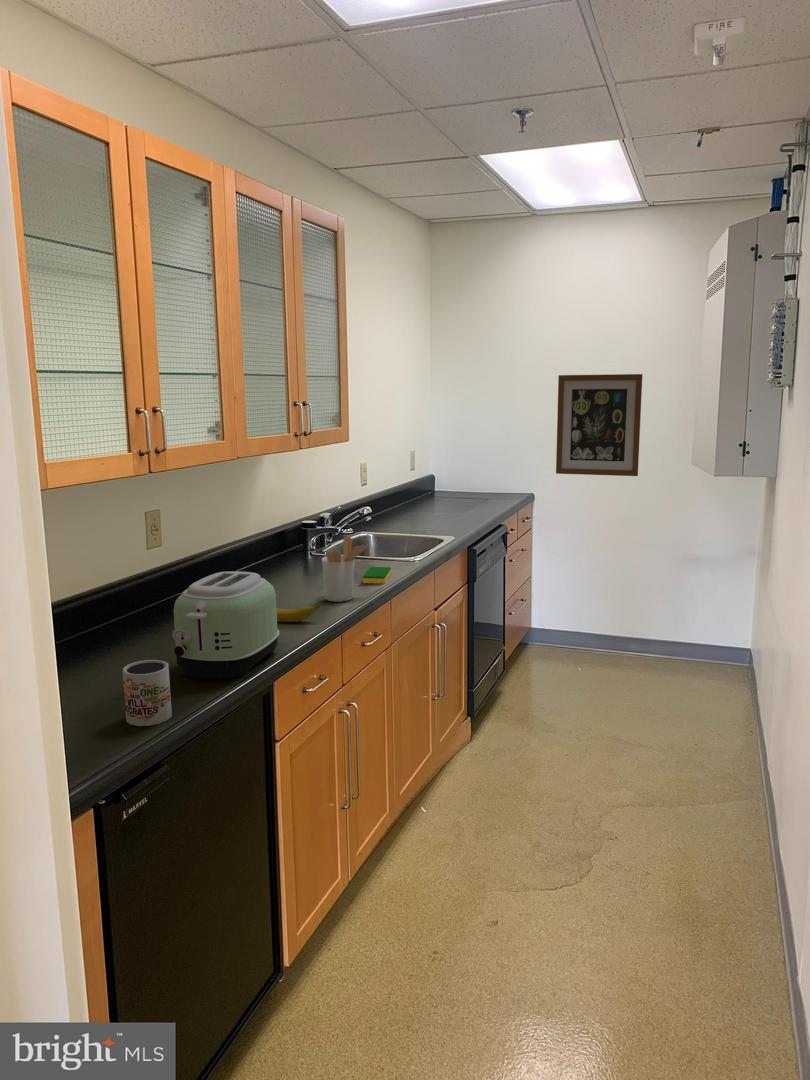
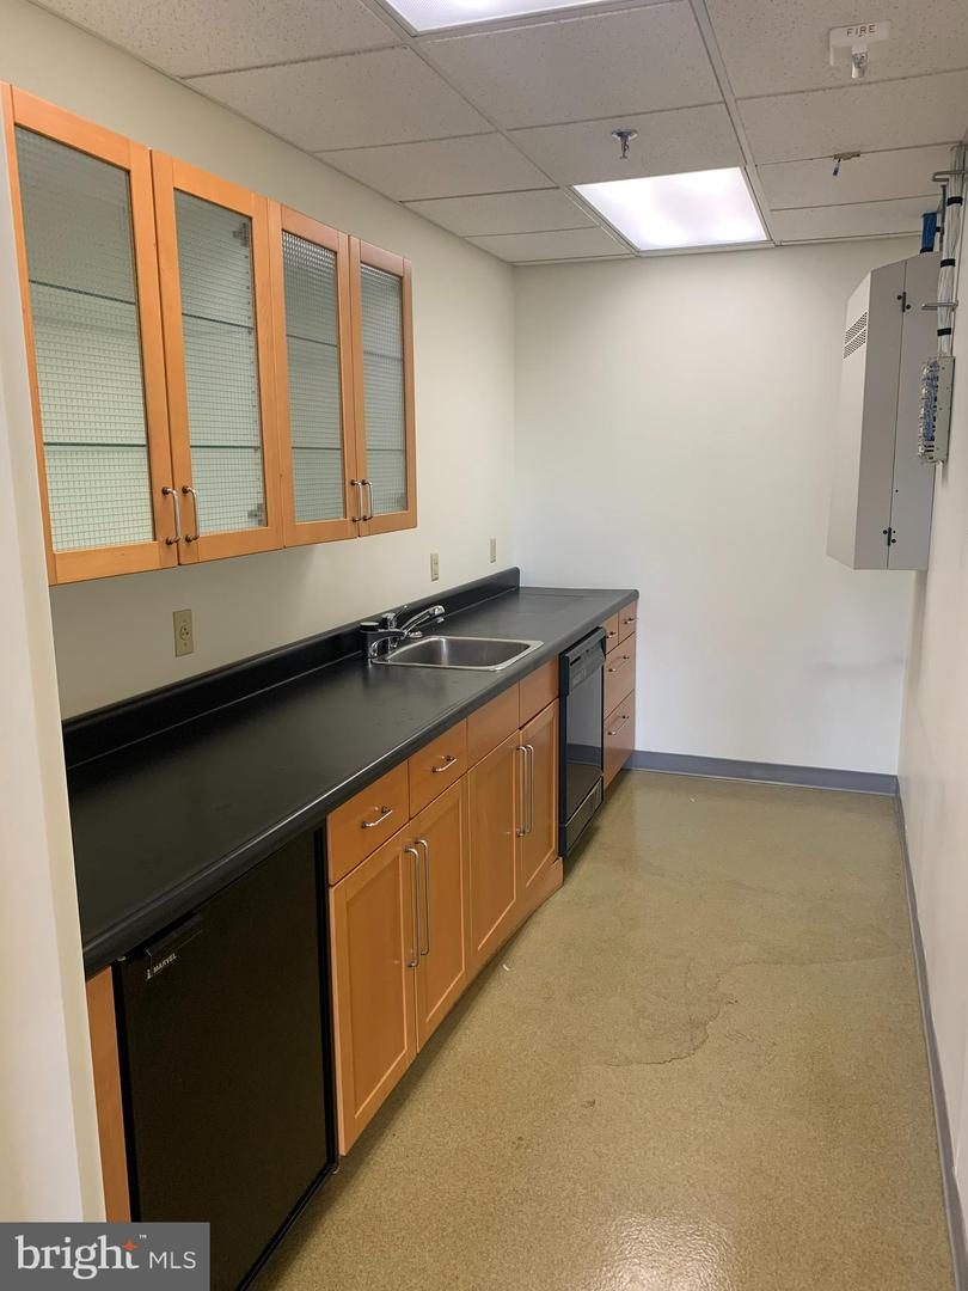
- dish sponge (377, 575)
- utensil holder (345, 569)
- banana (287, 611)
- mug (151, 688)
- toaster (225, 623)
- wall art (597, 425)
